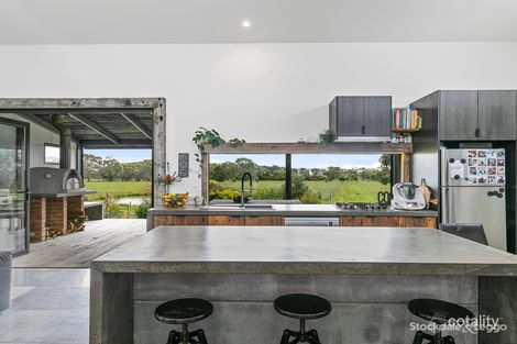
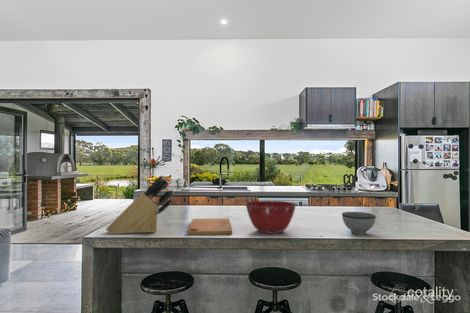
+ bowl (358, 223)
+ mixing bowl (270, 217)
+ knife block (141, 203)
+ cutting board (210, 225)
